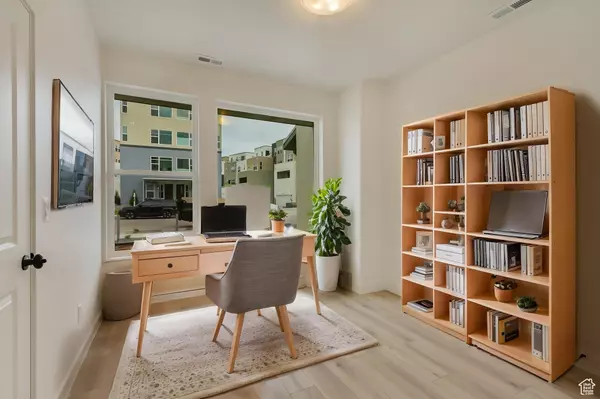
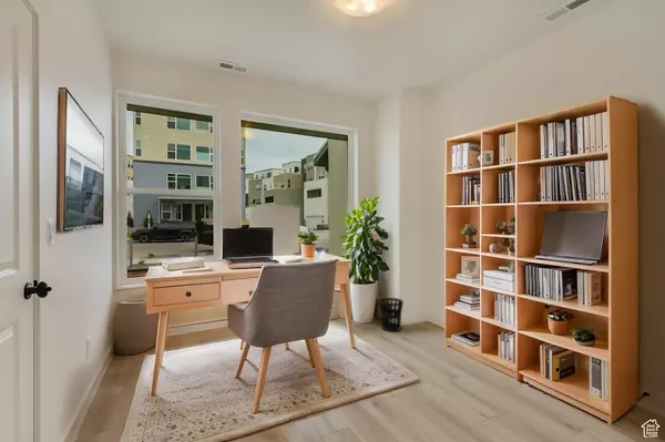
+ wastebasket (390, 313)
